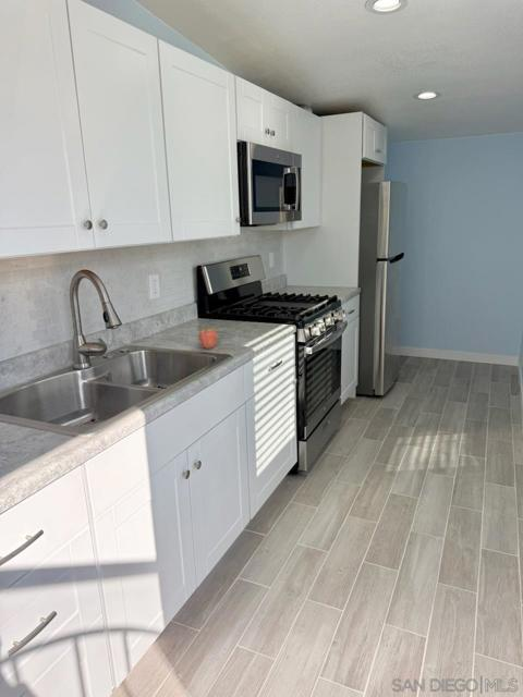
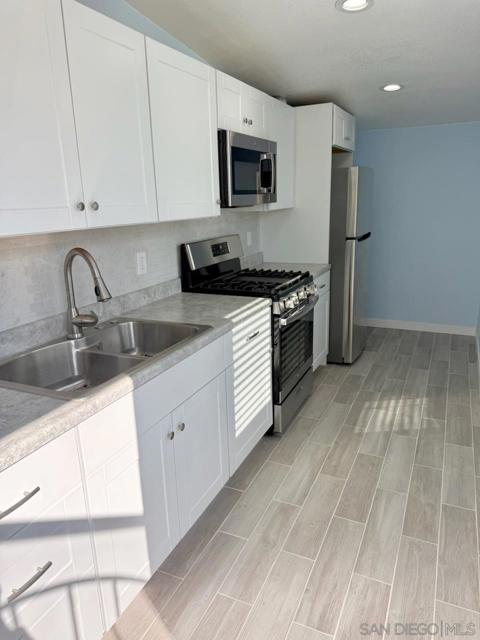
- fruit (207, 337)
